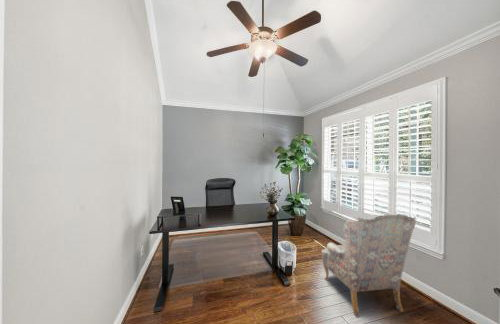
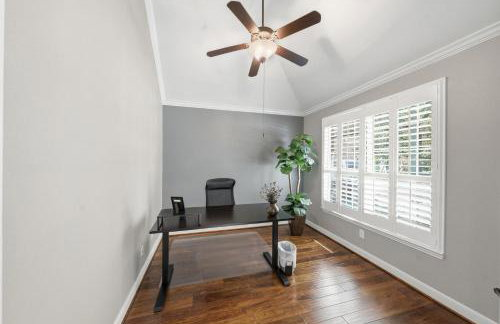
- armchair (363, 251)
